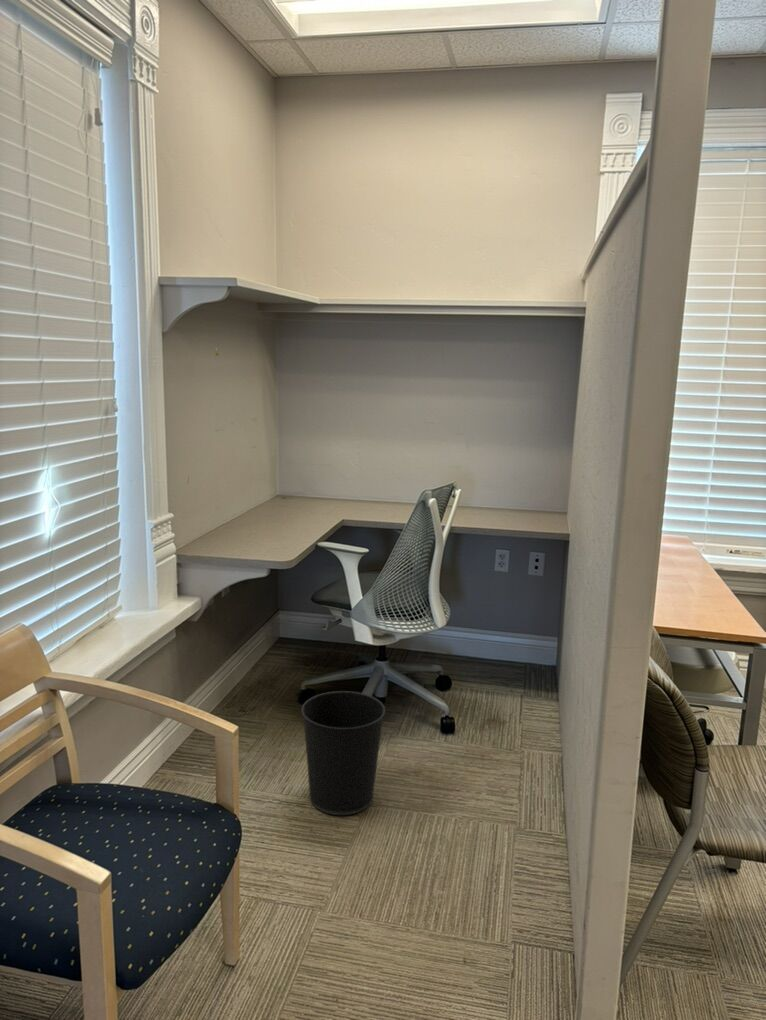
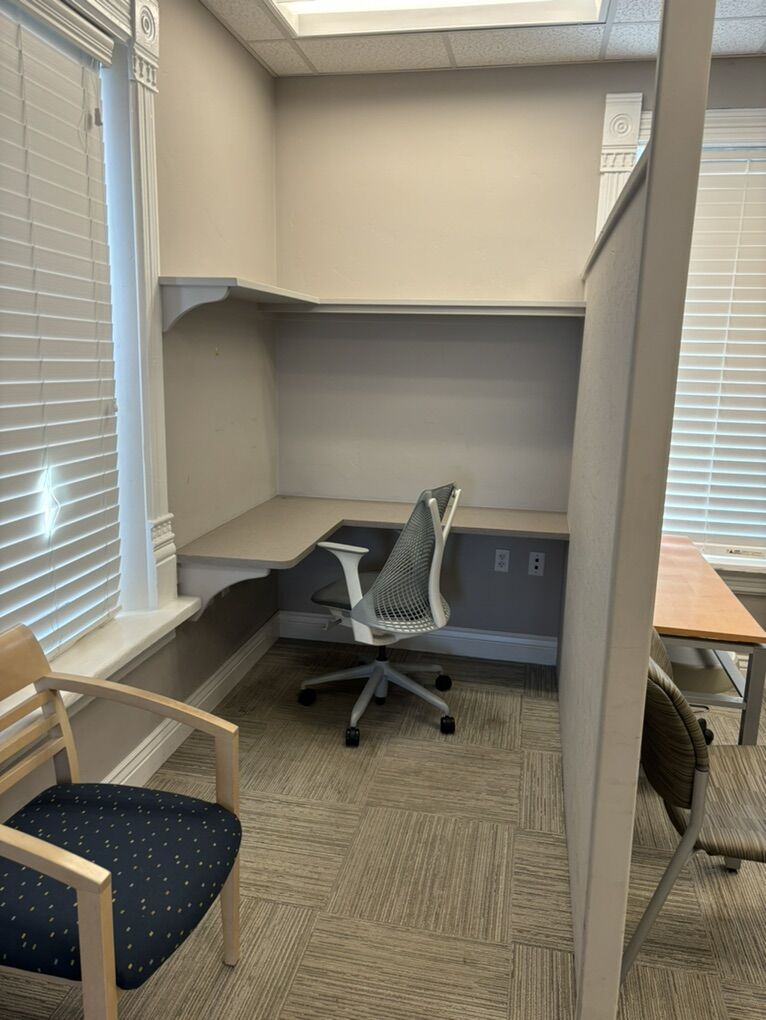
- wastebasket (342, 753)
